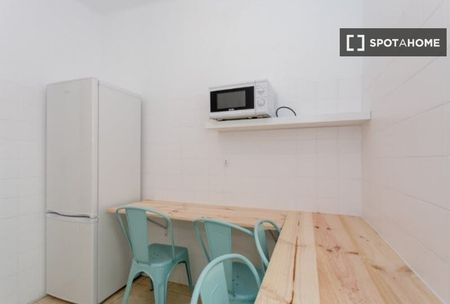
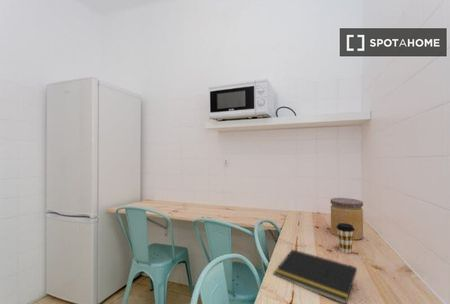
+ jar (346, 217)
+ notepad (314, 272)
+ coffee cup (345, 237)
